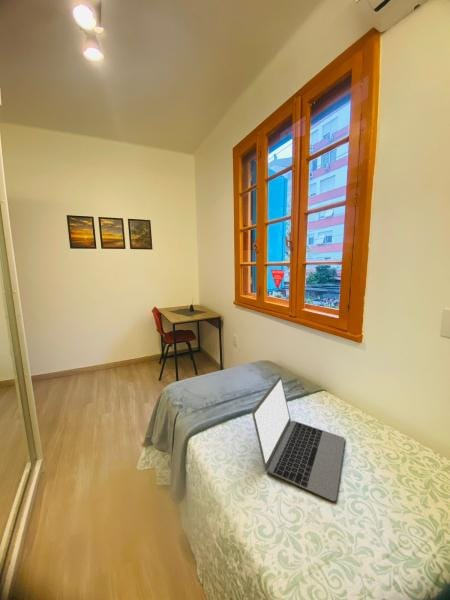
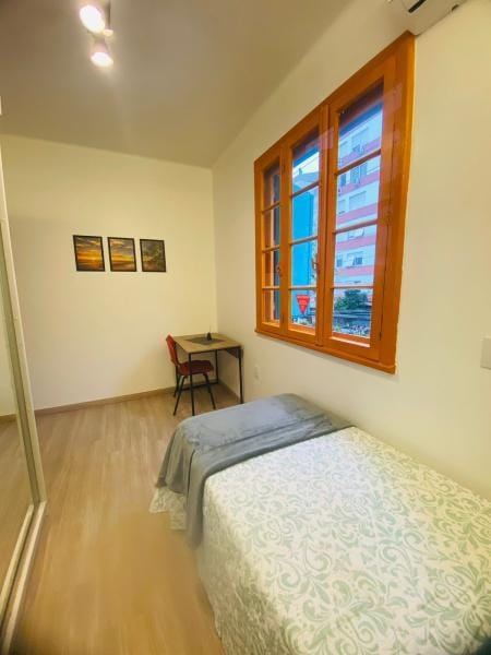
- laptop (302, 426)
